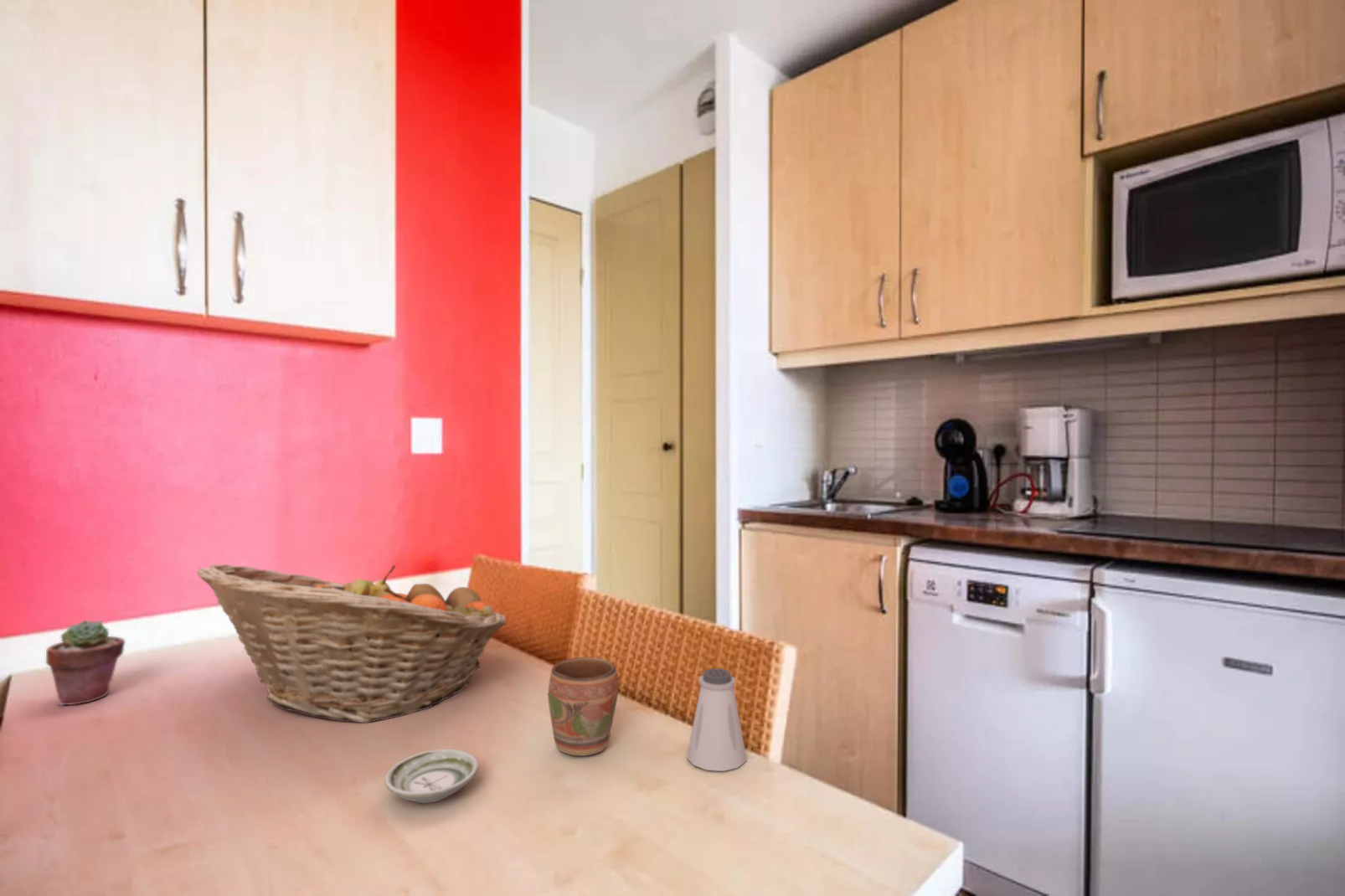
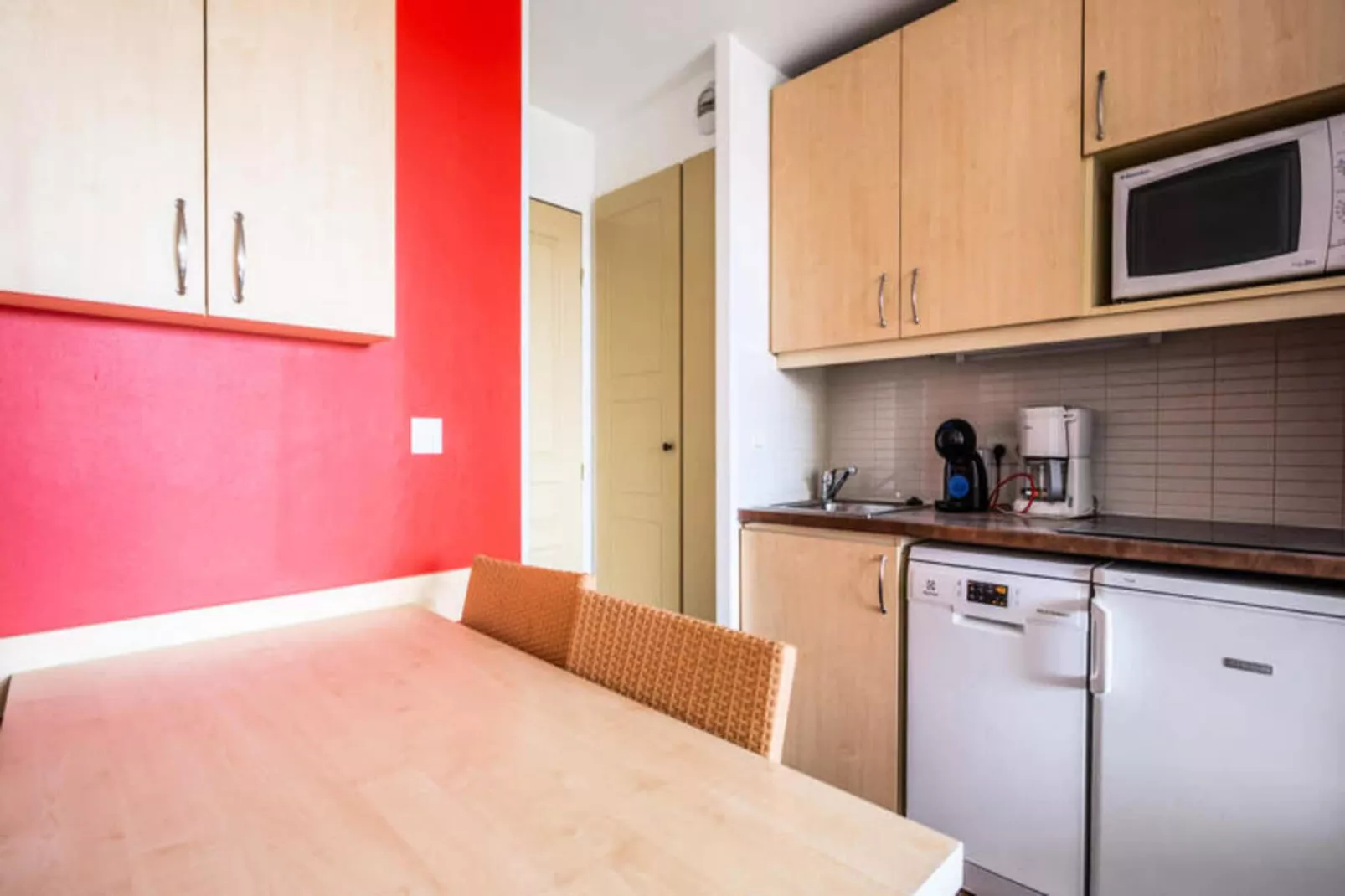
- potted succulent (85, 658)
- saltshaker (716, 714)
- mug (588, 704)
- saucer (432, 780)
- fruit basket (358, 621)
